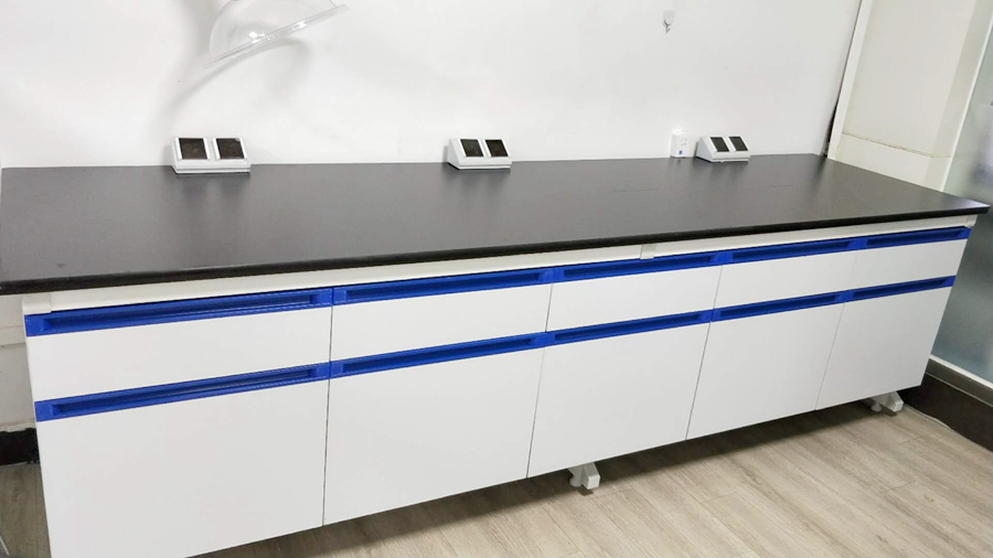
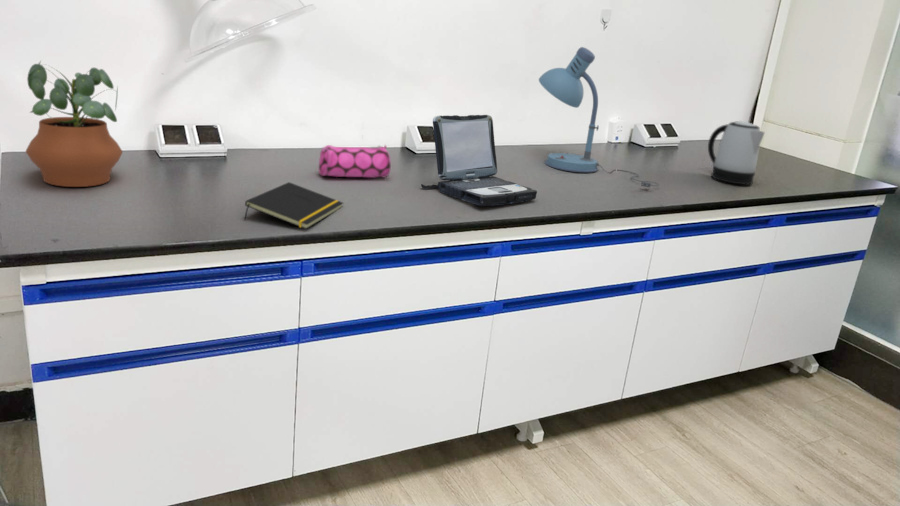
+ desk lamp (596, 112)
+ notepad (296, 204)
+ pencil case (354, 160)
+ potted plant (77, 124)
+ kettle (732, 150)
+ laptop (482, 157)
